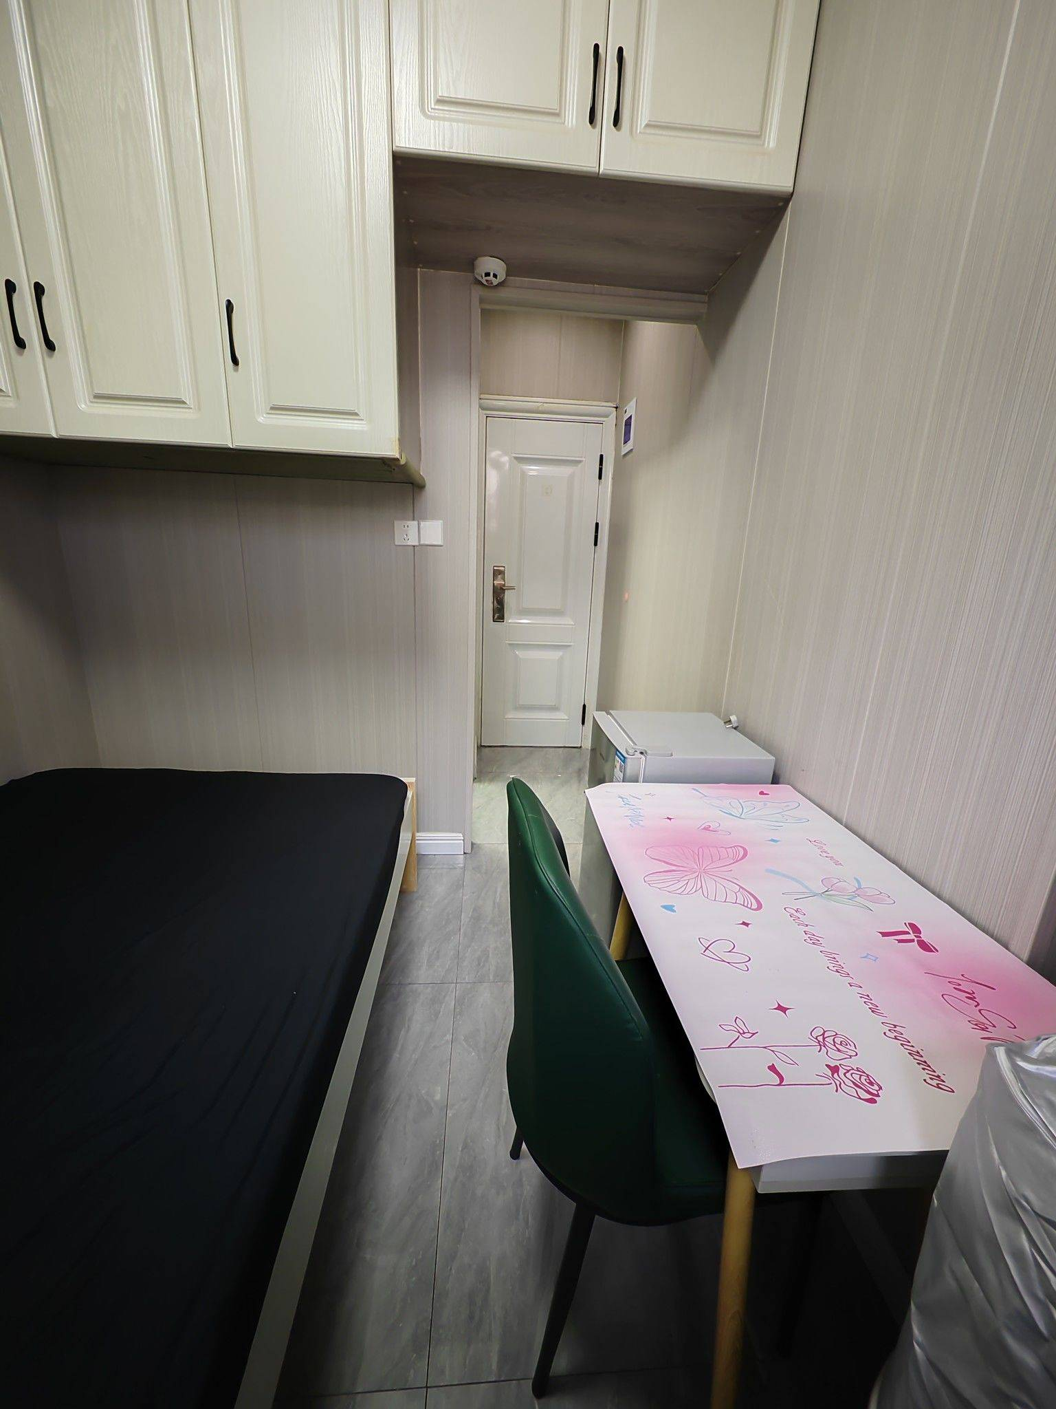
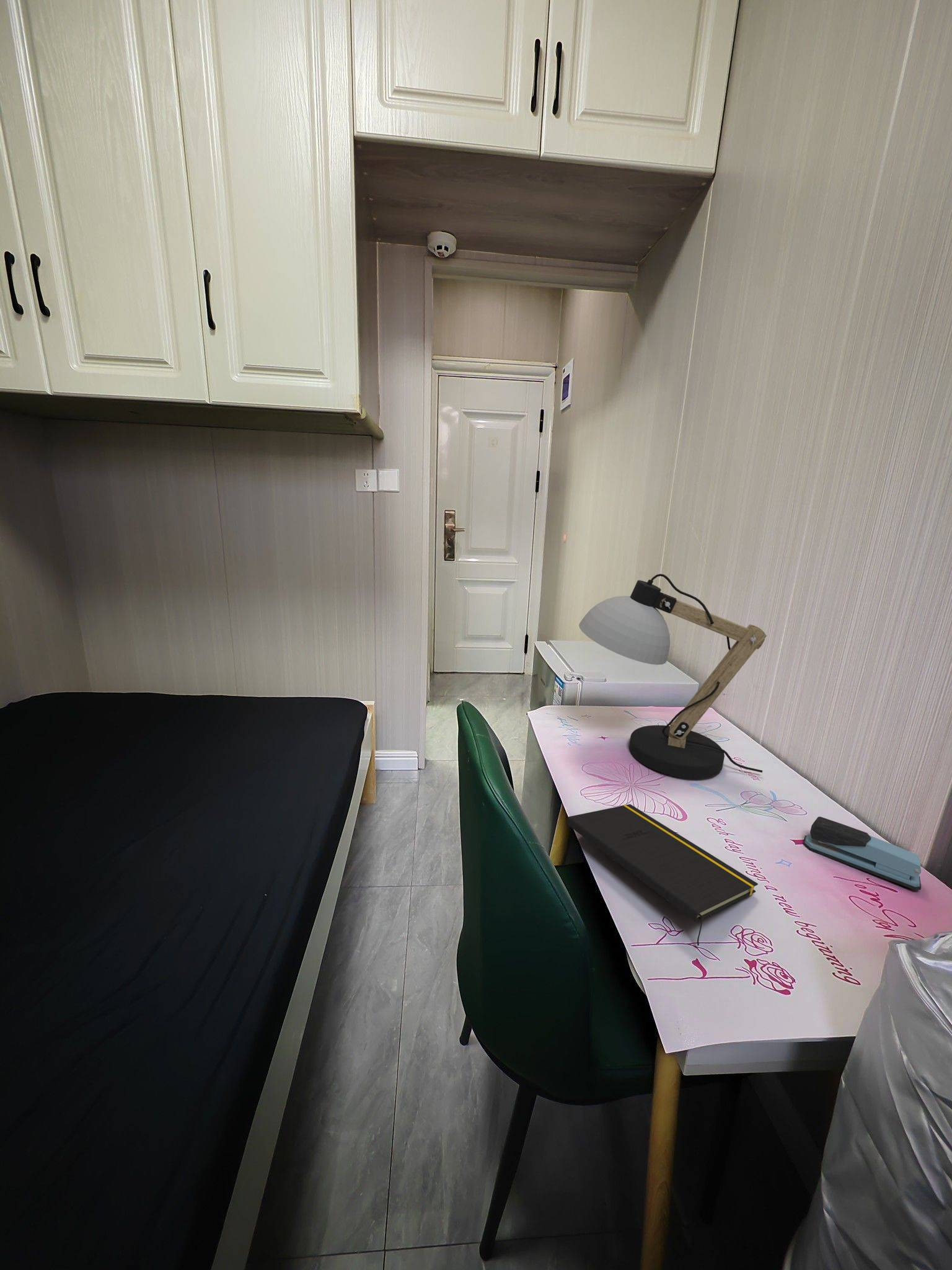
+ stapler (862, 848)
+ desk lamp (666, 662)
+ notepad (656, 852)
